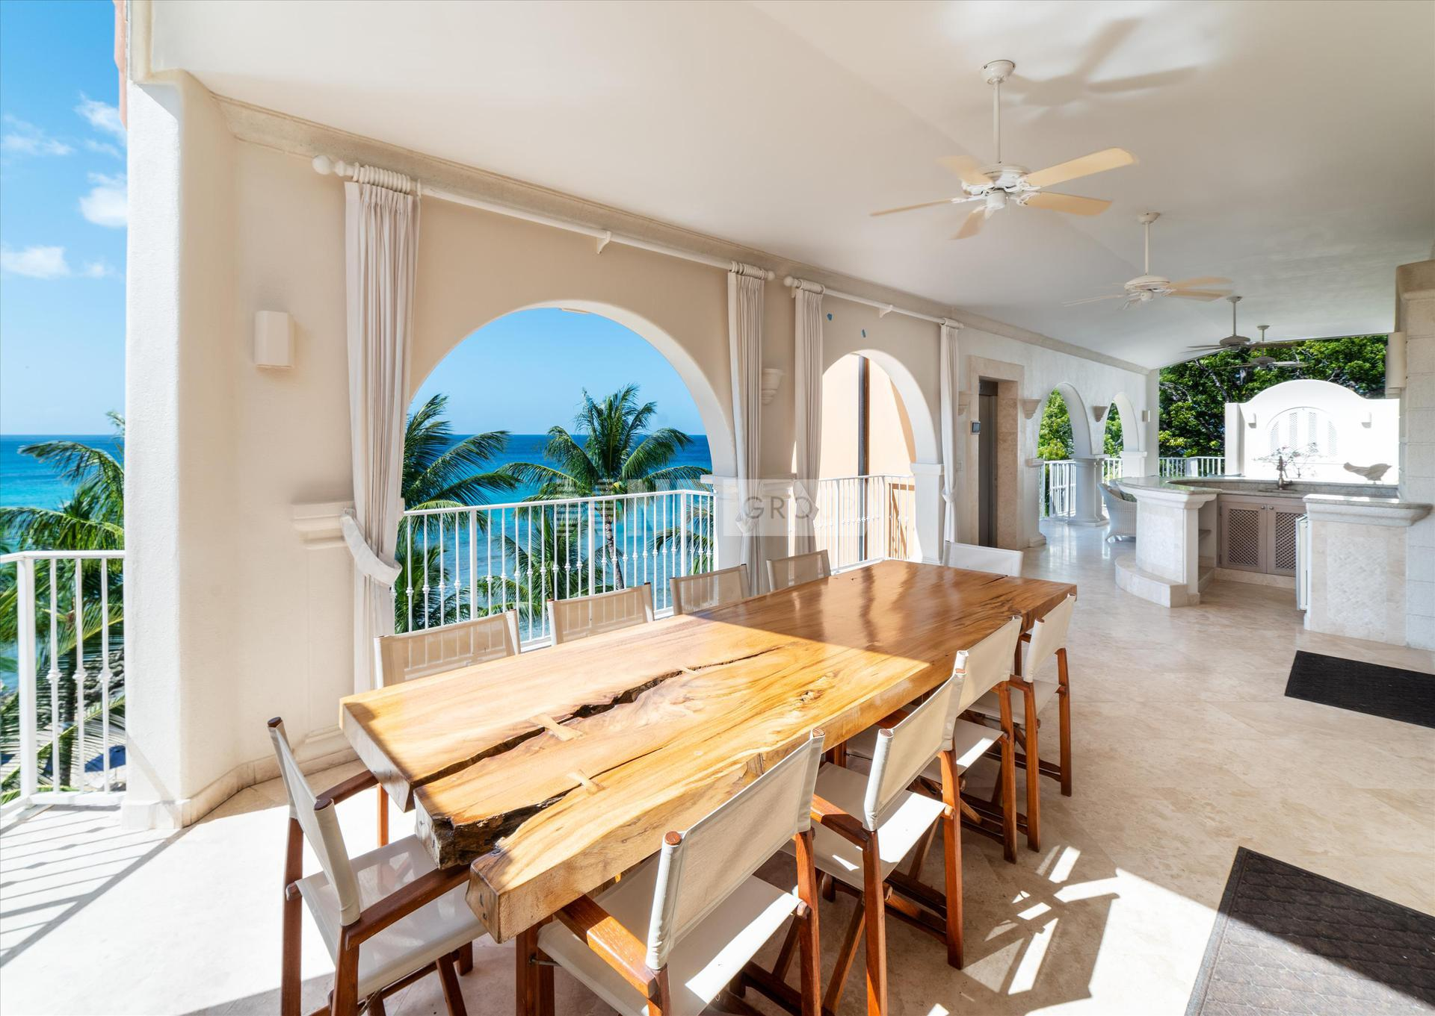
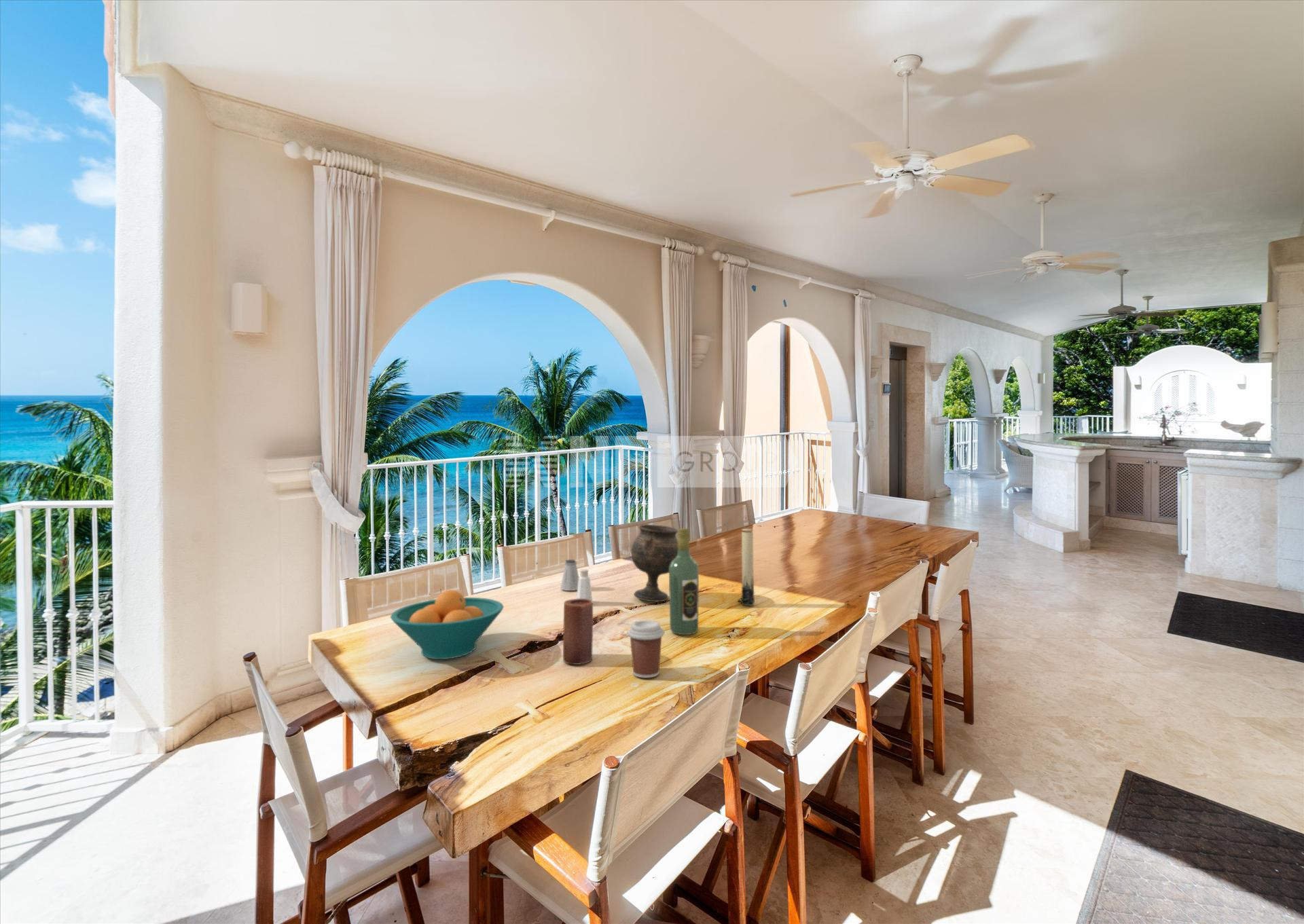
+ goblet (655, 562)
+ fruit bowl (449, 621)
+ coffee cup (646, 648)
+ saltshaker (570, 574)
+ candle (578, 630)
+ pepper shaker (584, 586)
+ candle (744, 566)
+ wine bottle (683, 580)
